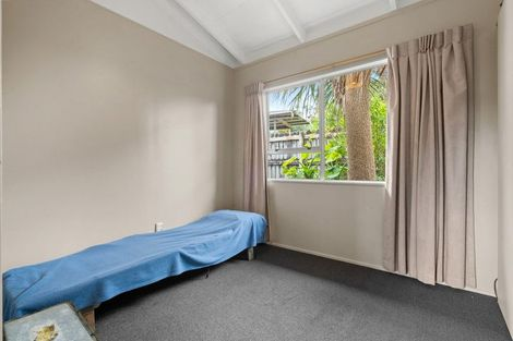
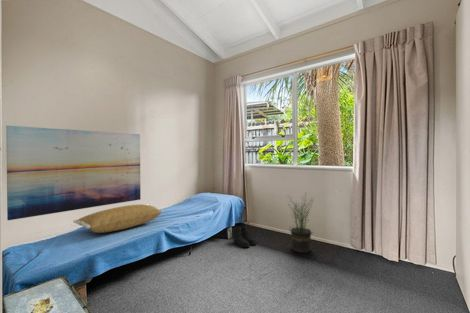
+ boots (244, 235)
+ pillow (121, 217)
+ potted plant (300, 220)
+ wall art (85, 169)
